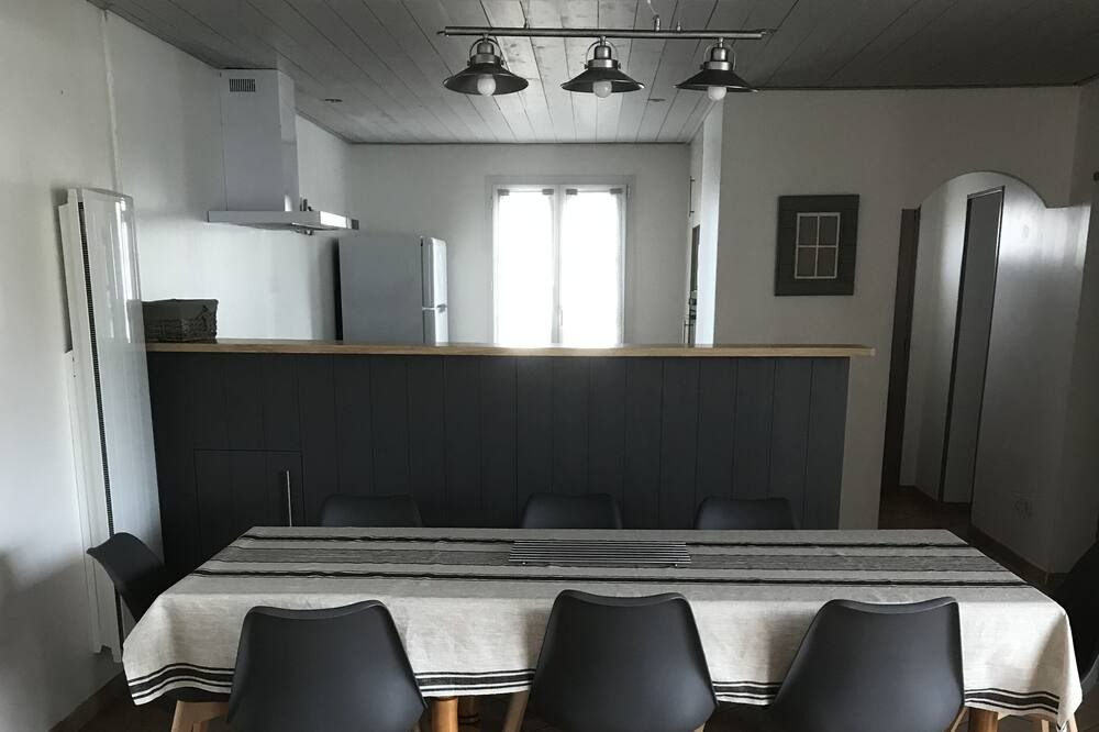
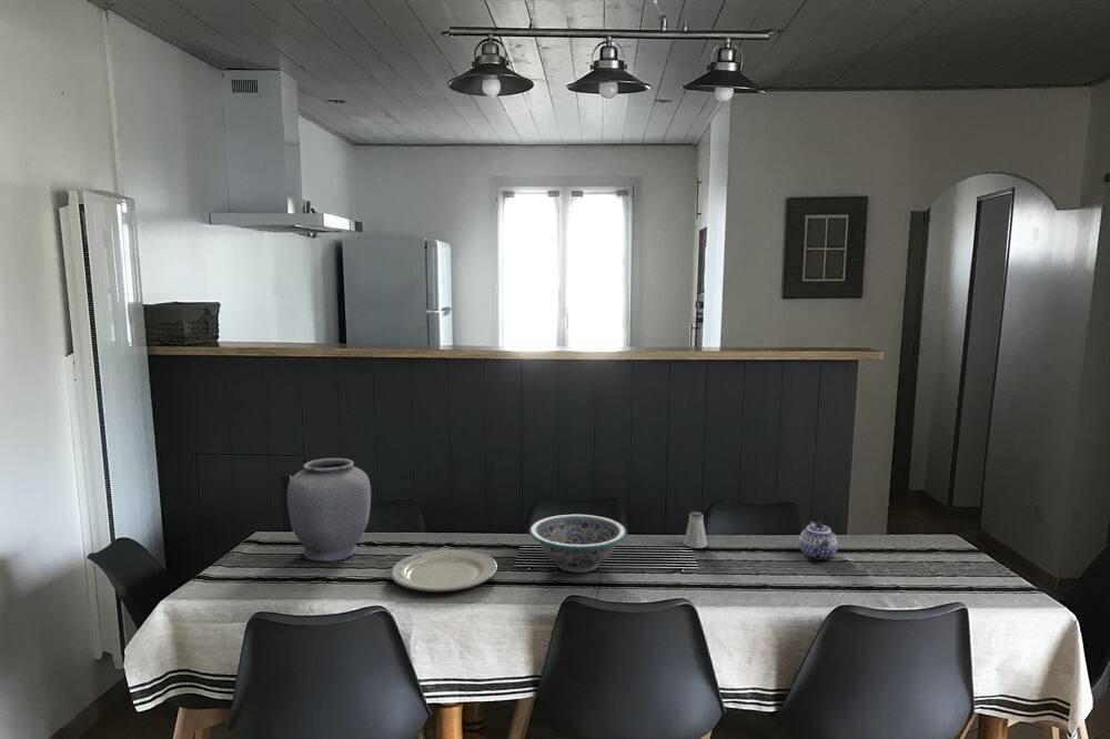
+ saltshaker (695, 528)
+ vase (330, 507)
+ chinaware (444, 571)
+ decorative bowl (577, 547)
+ teapot (818, 539)
